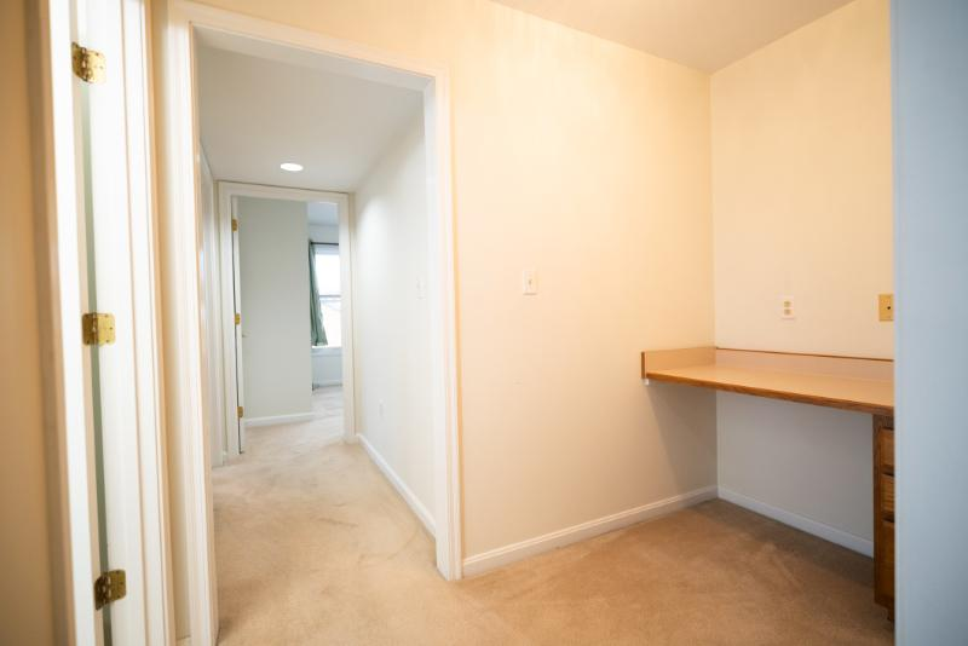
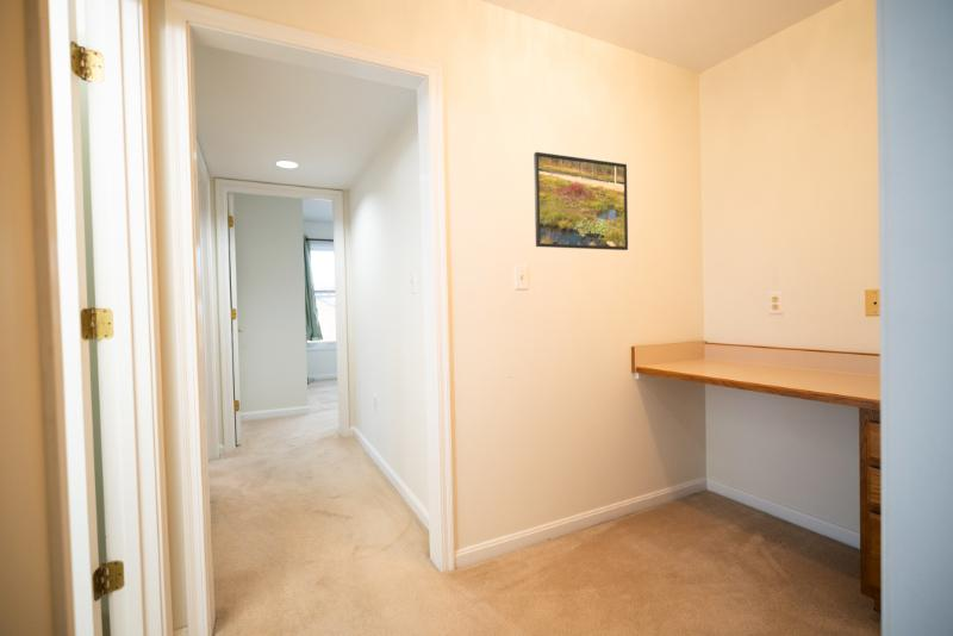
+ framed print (583, 204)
